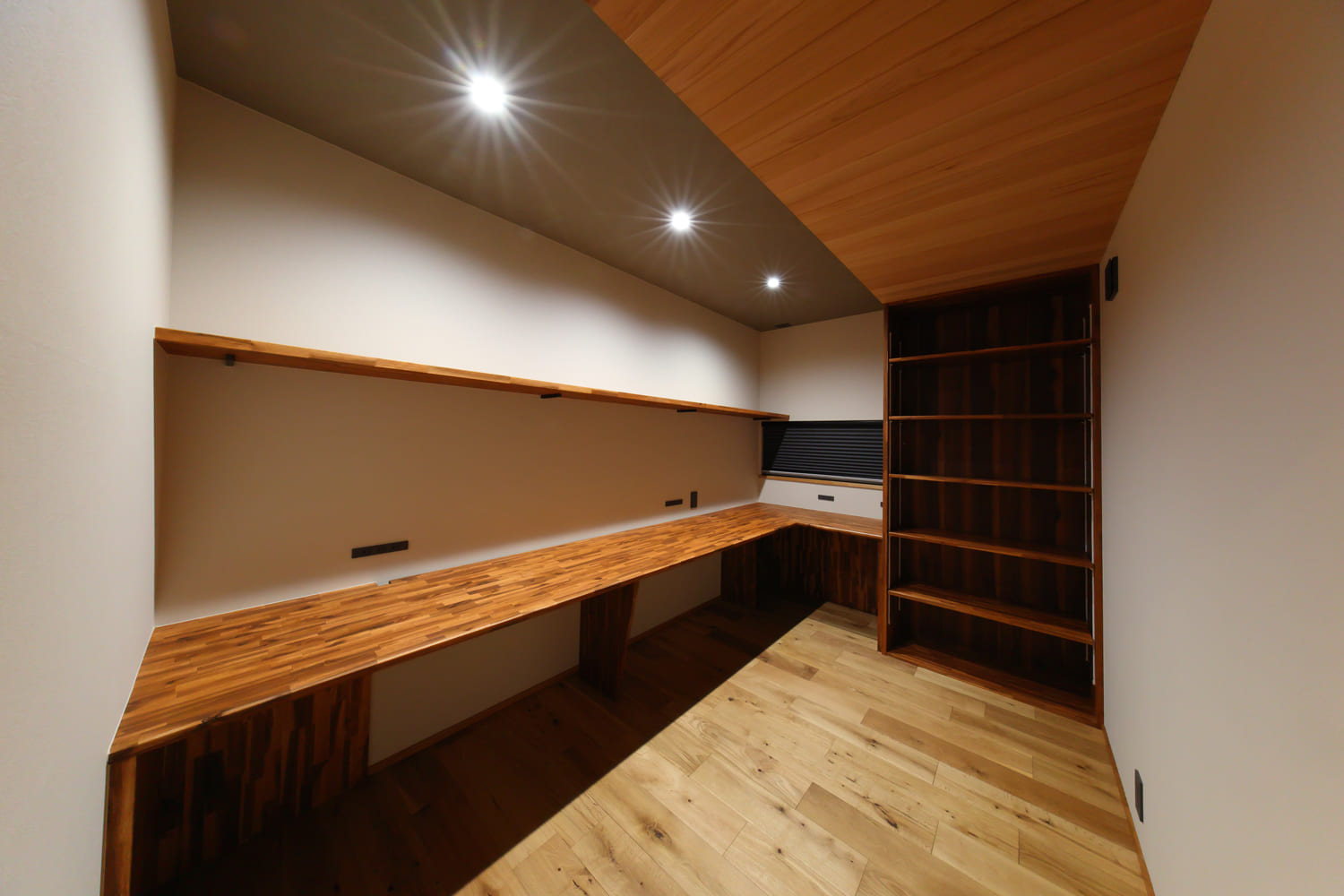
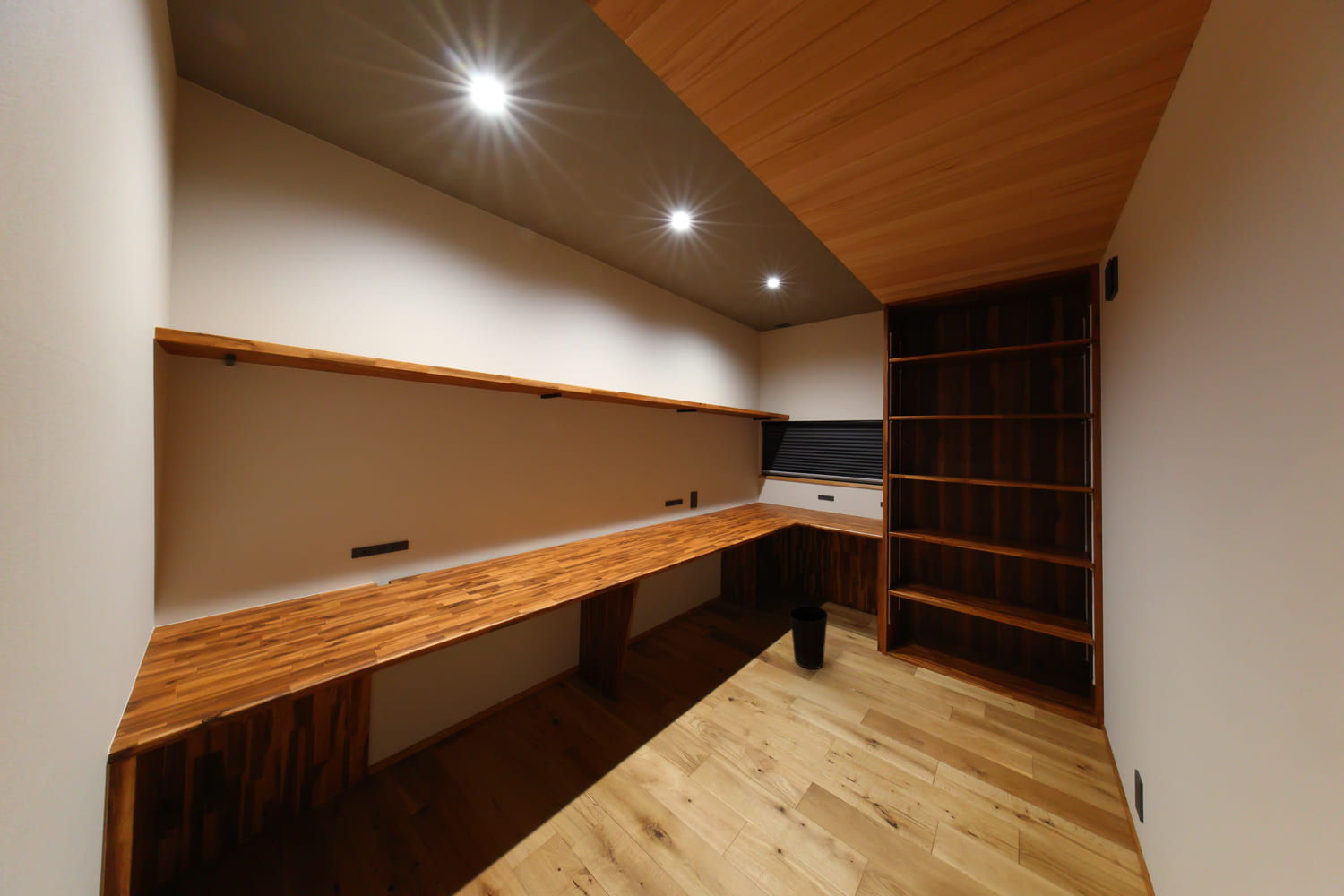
+ waste basket (808, 637)
